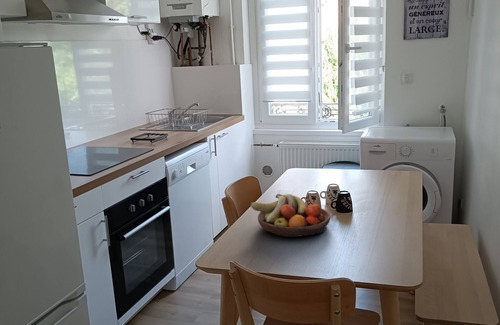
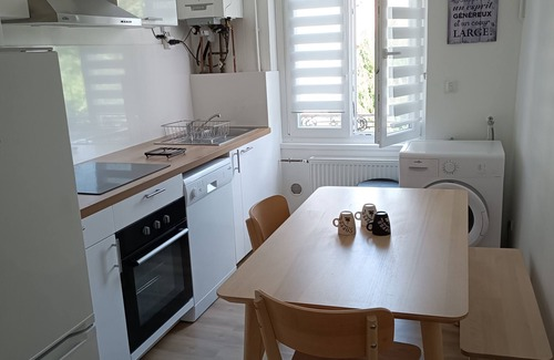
- fruit bowl (293, 212)
